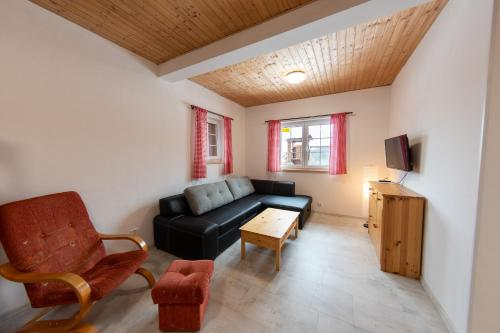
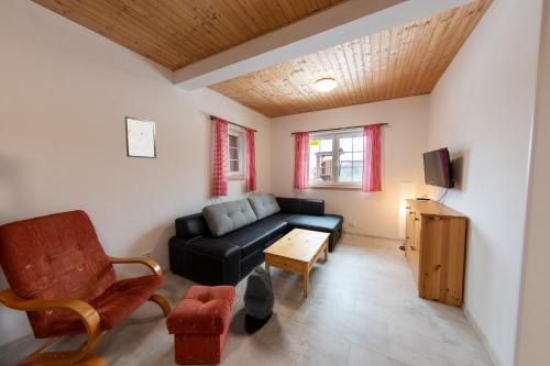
+ wall art (141, 138)
+ backpack (258, 288)
